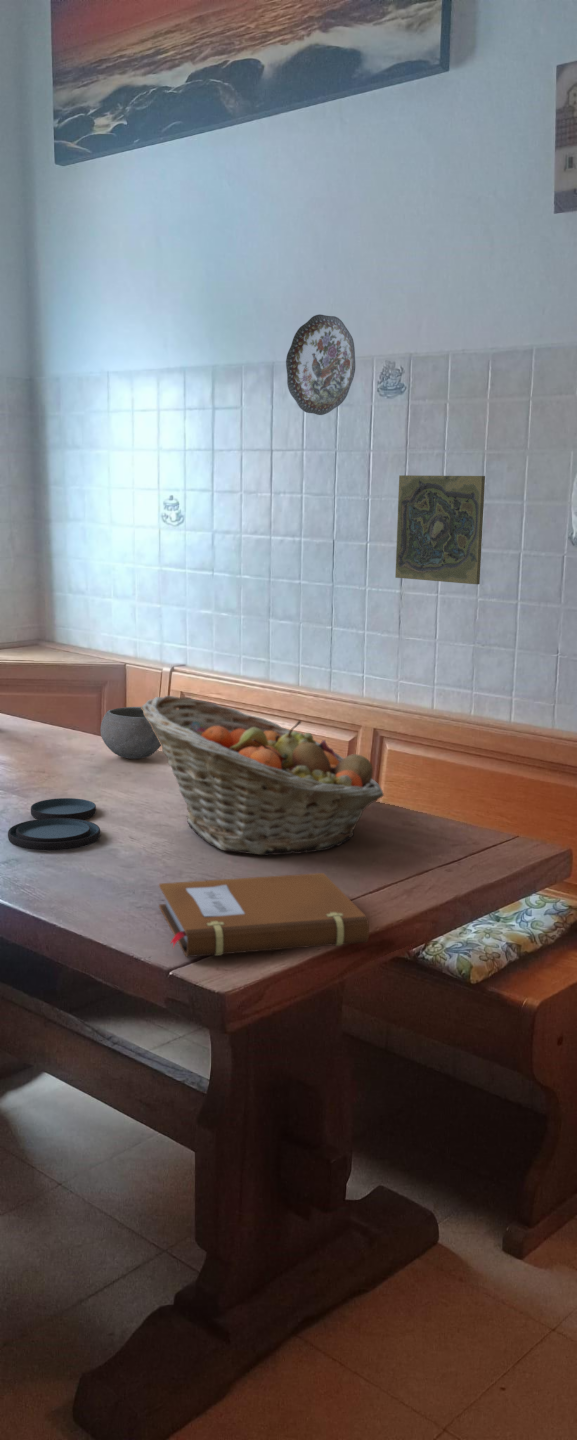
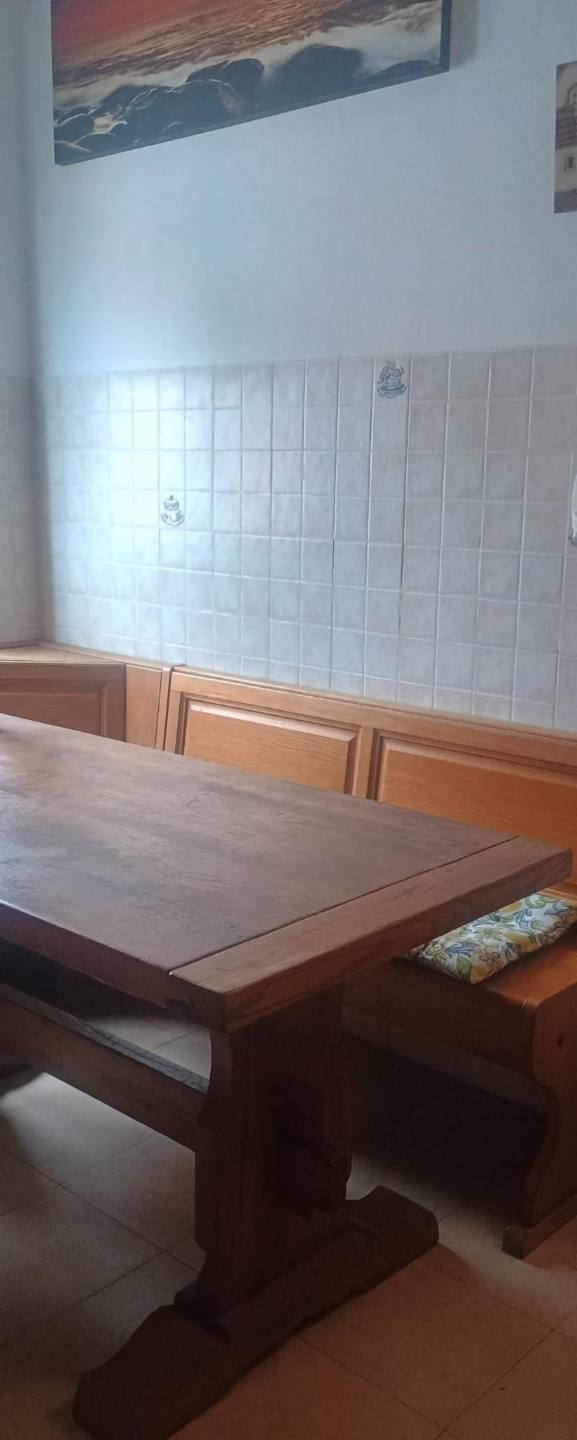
- fruit basket (260, 766)
- plate (54, 823)
- notebook (255, 913)
- decorative tile (439, 528)
- ceramic bowl (133, 734)
- decorative plate (322, 365)
